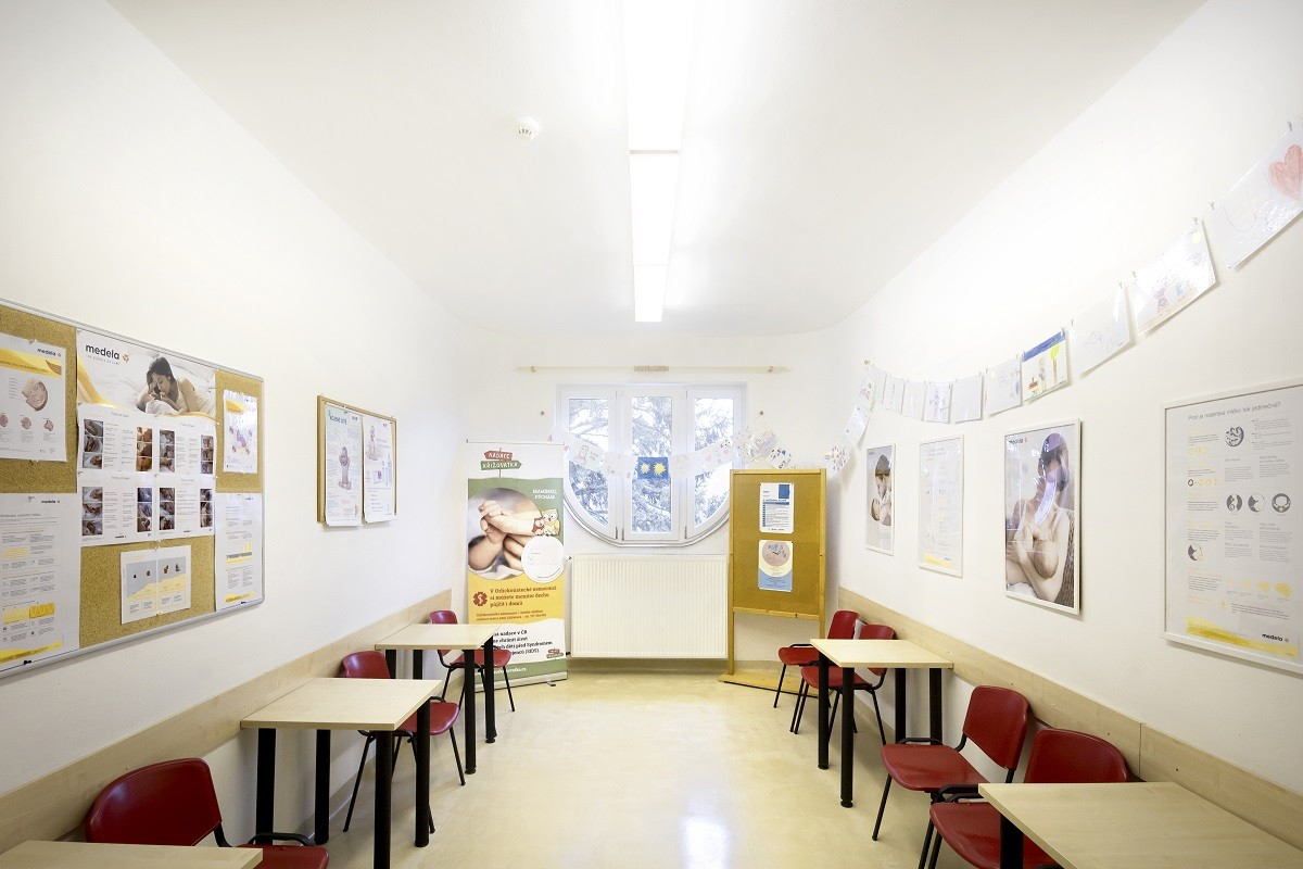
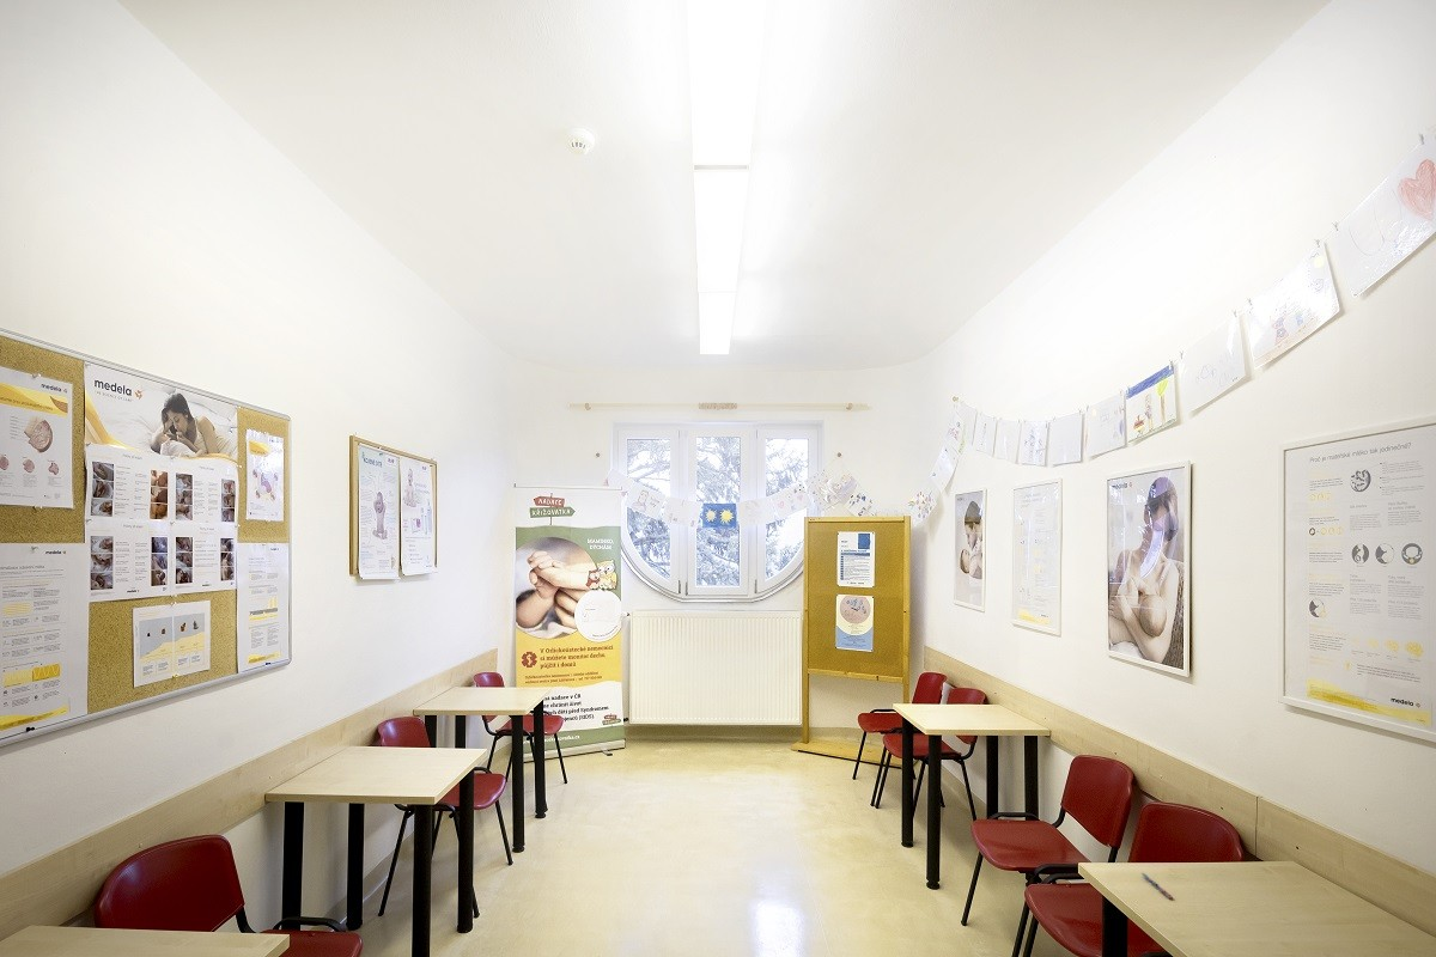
+ pen (1156, 884)
